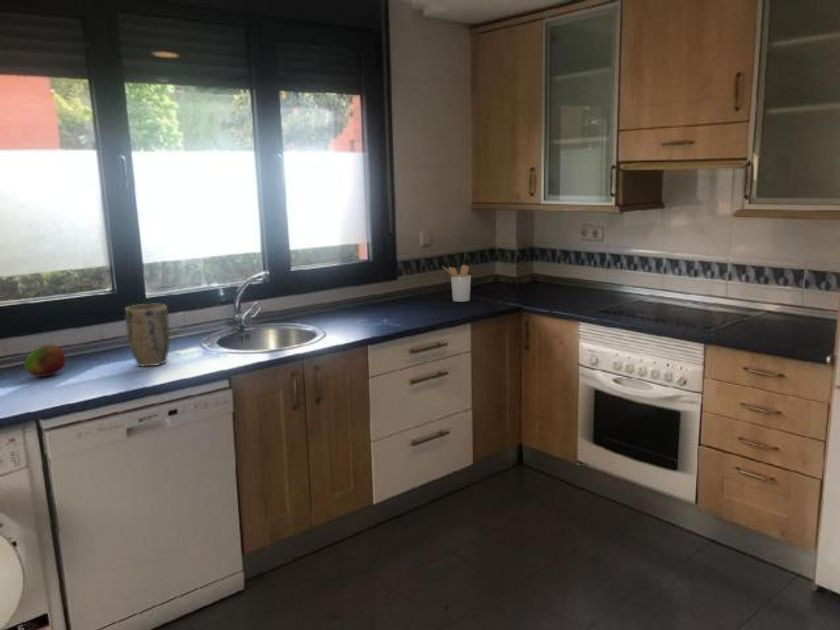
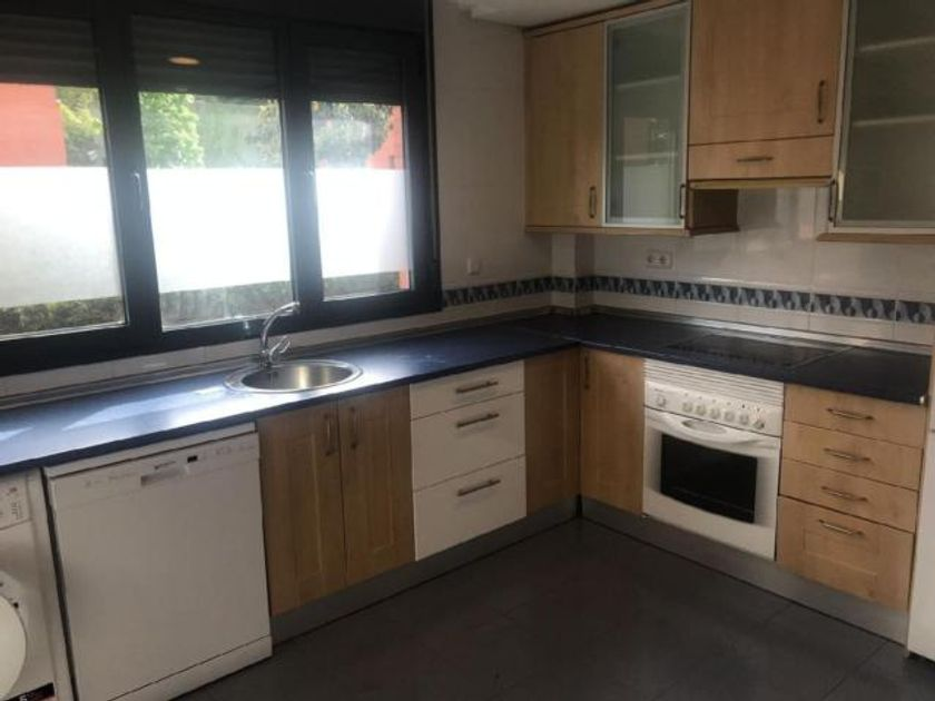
- plant pot (148, 335)
- utensil holder (456, 282)
- fruit (45, 360)
